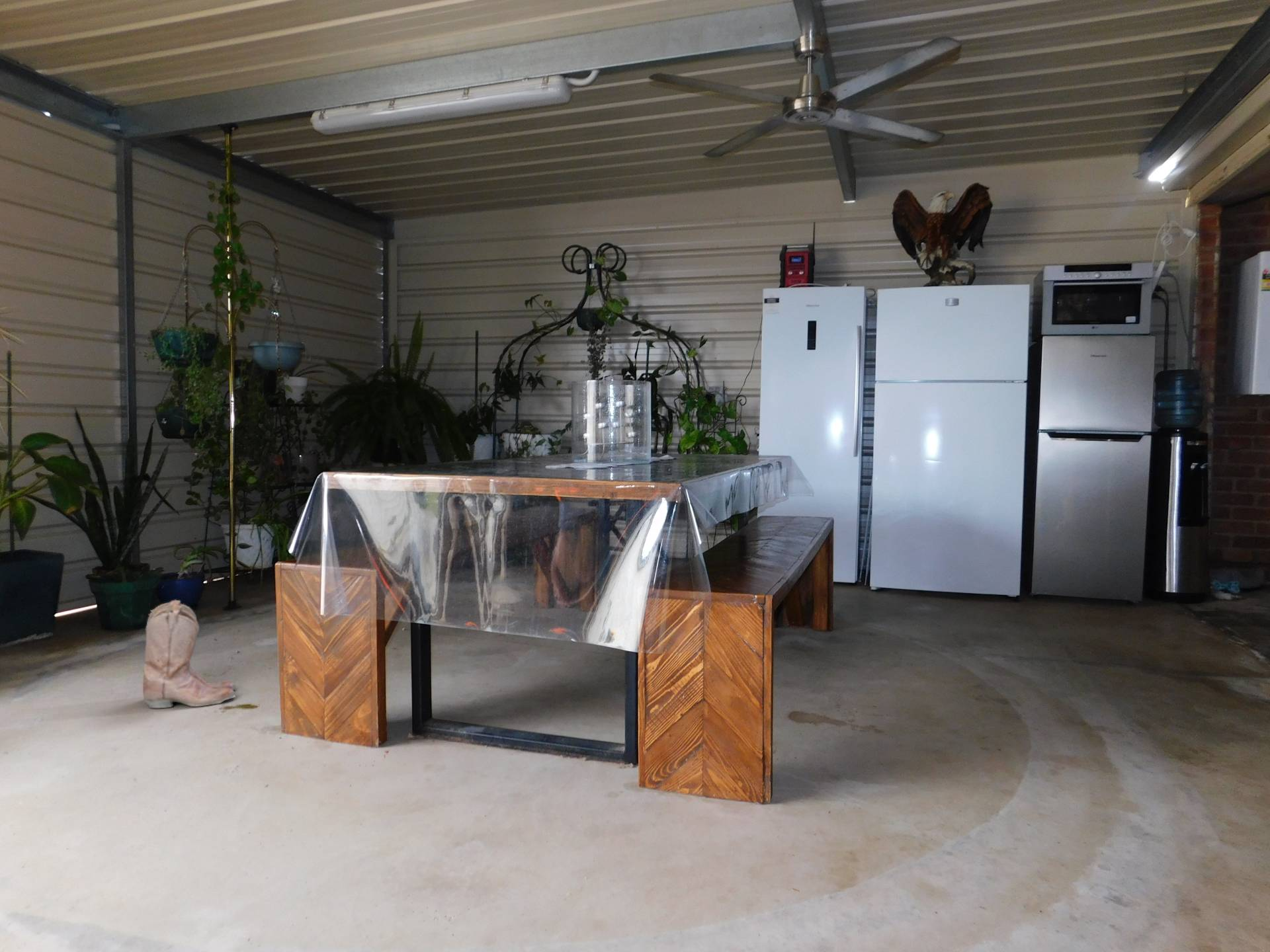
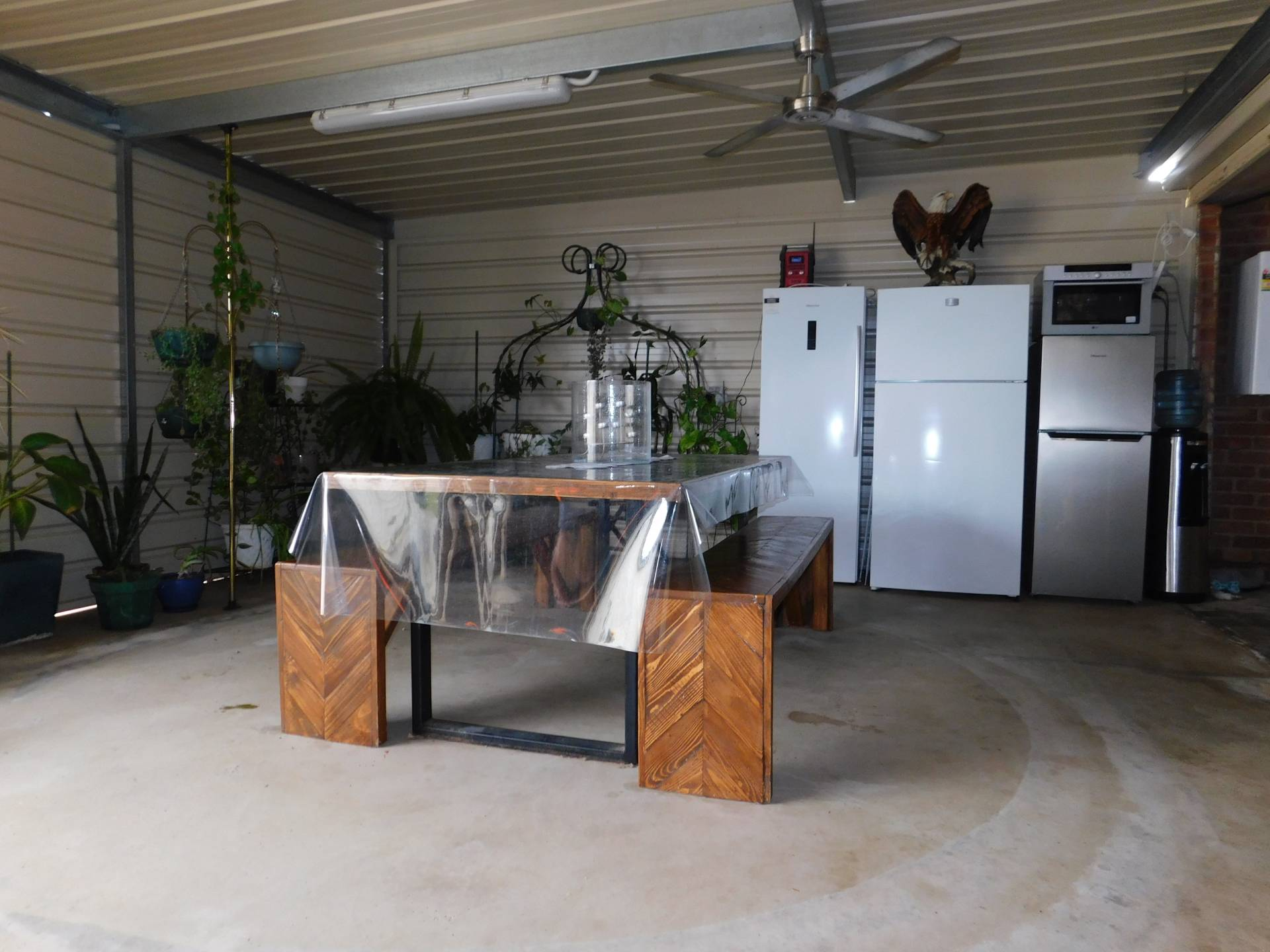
- boots (191, 650)
